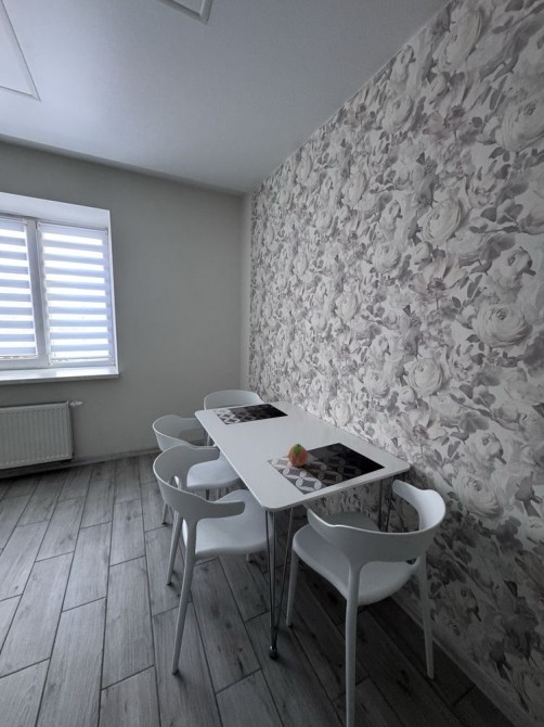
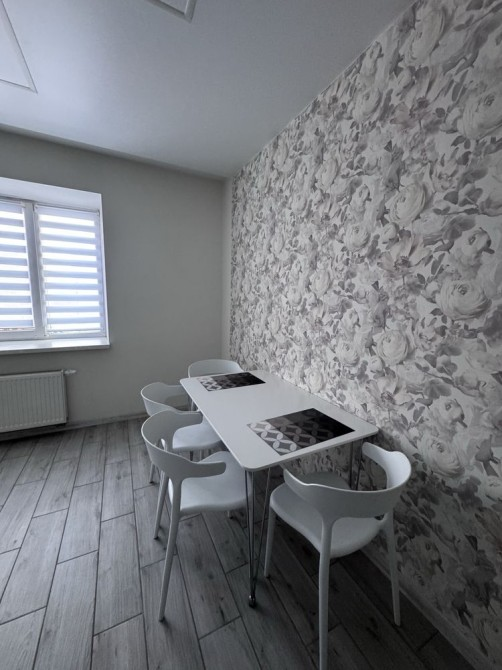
- fruit (298, 454)
